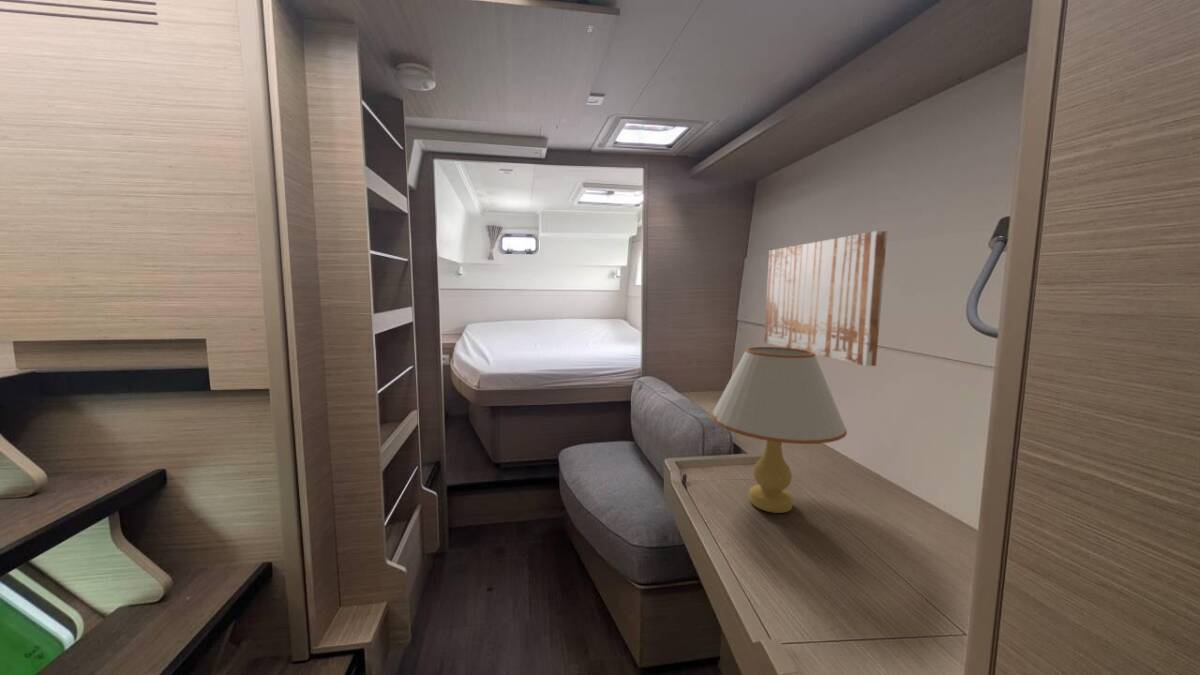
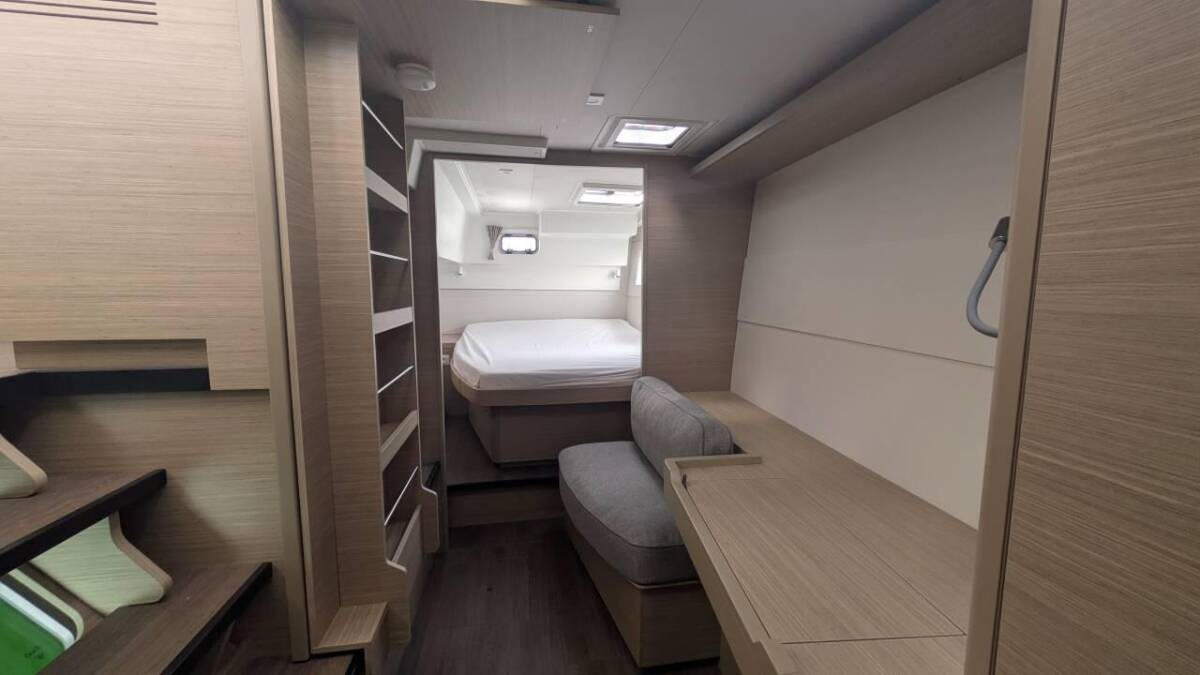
- table lamp (774, 428)
- wall art (813, 298)
